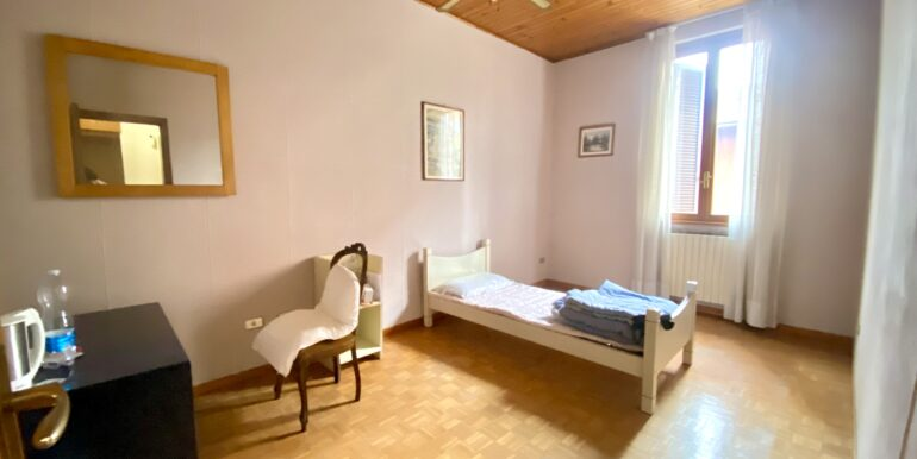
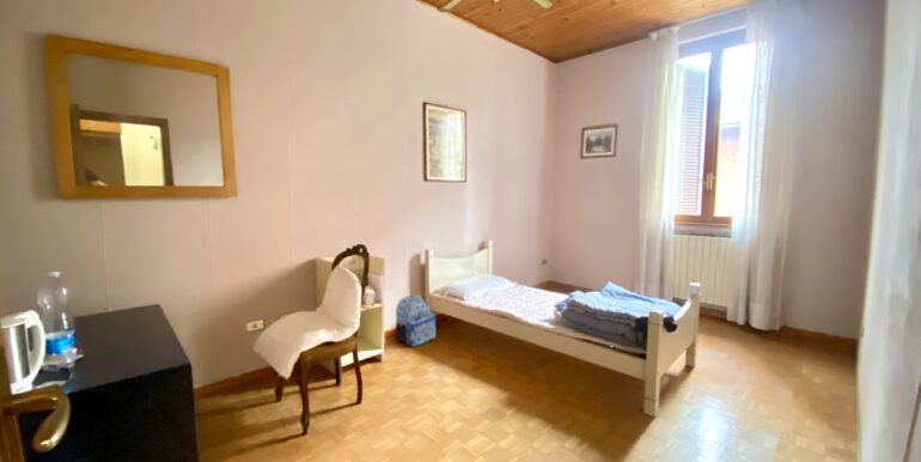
+ backpack (415, 318)
